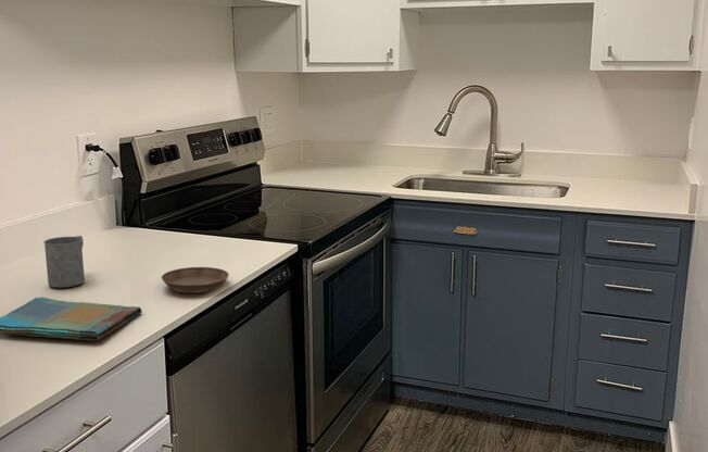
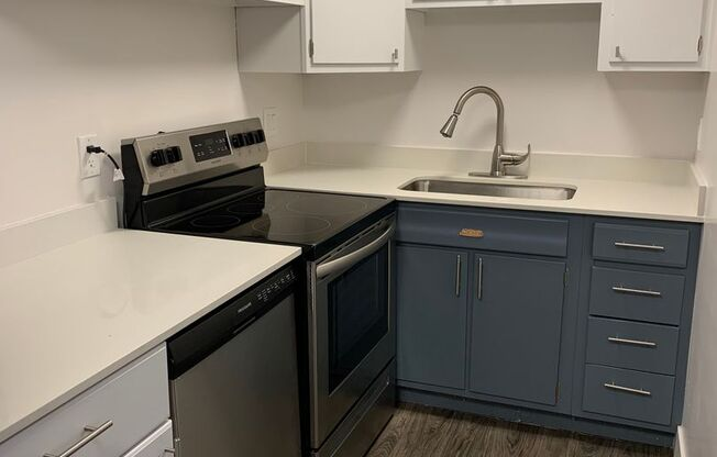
- mug (68, 259)
- saucer (195, 280)
- dish towel (65, 317)
